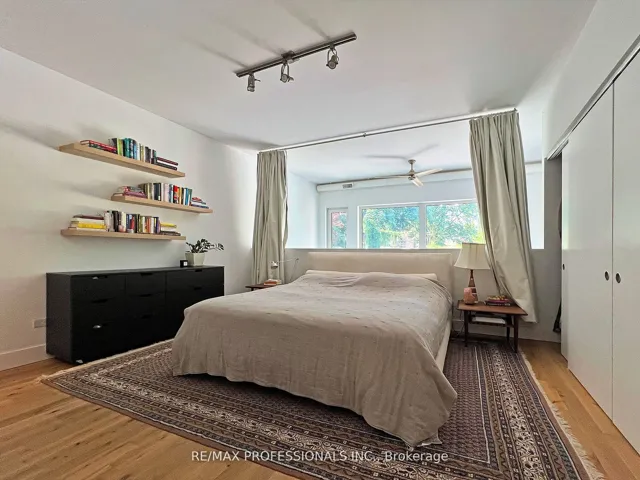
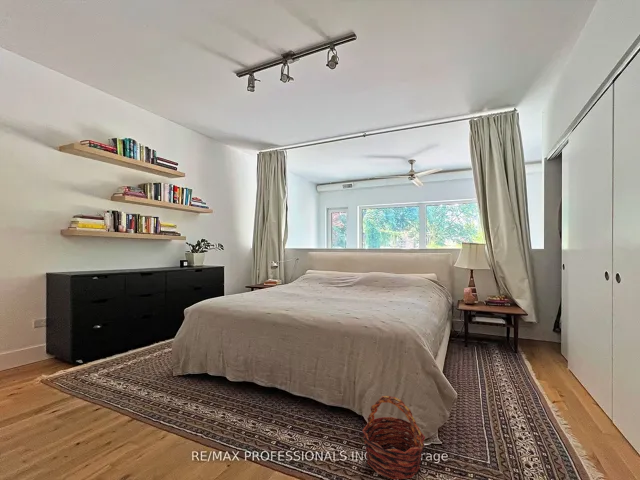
+ basket (392, 429)
